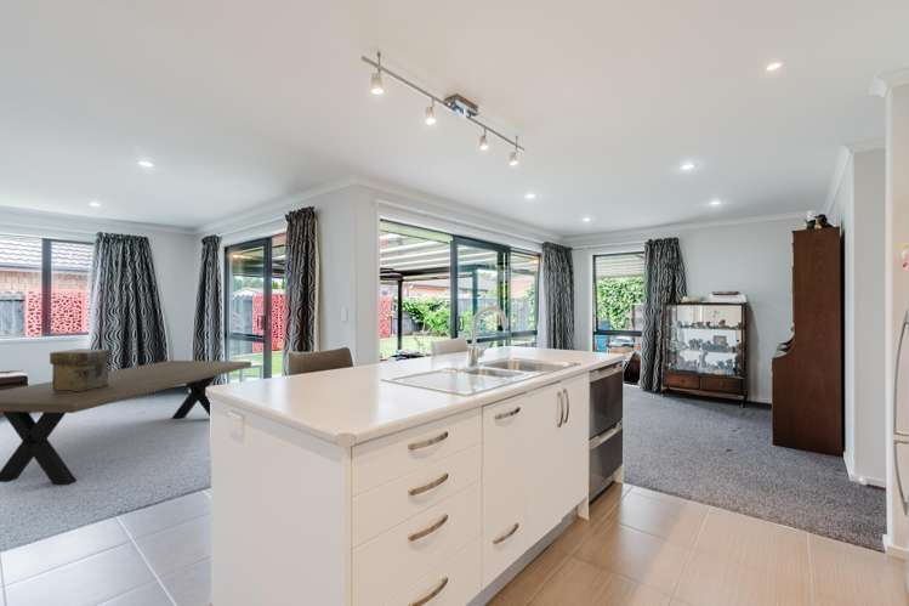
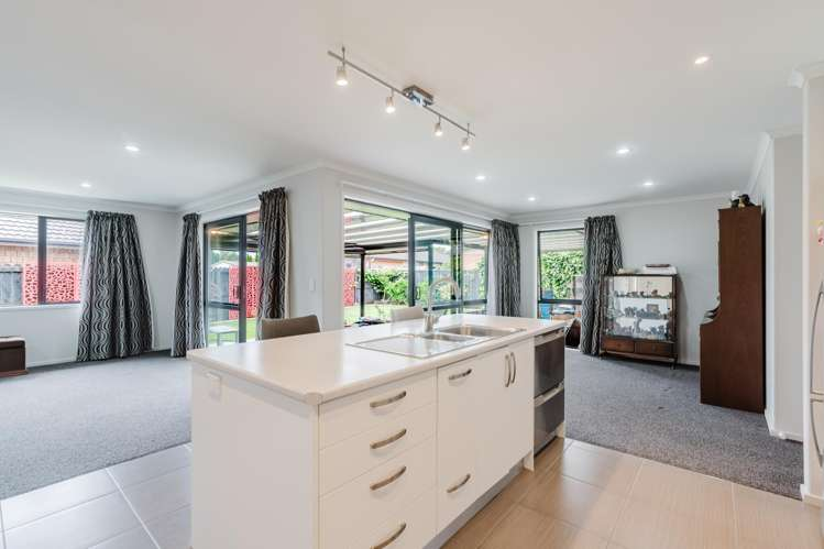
- dining table (130, 397)
- decorative box (81, 369)
